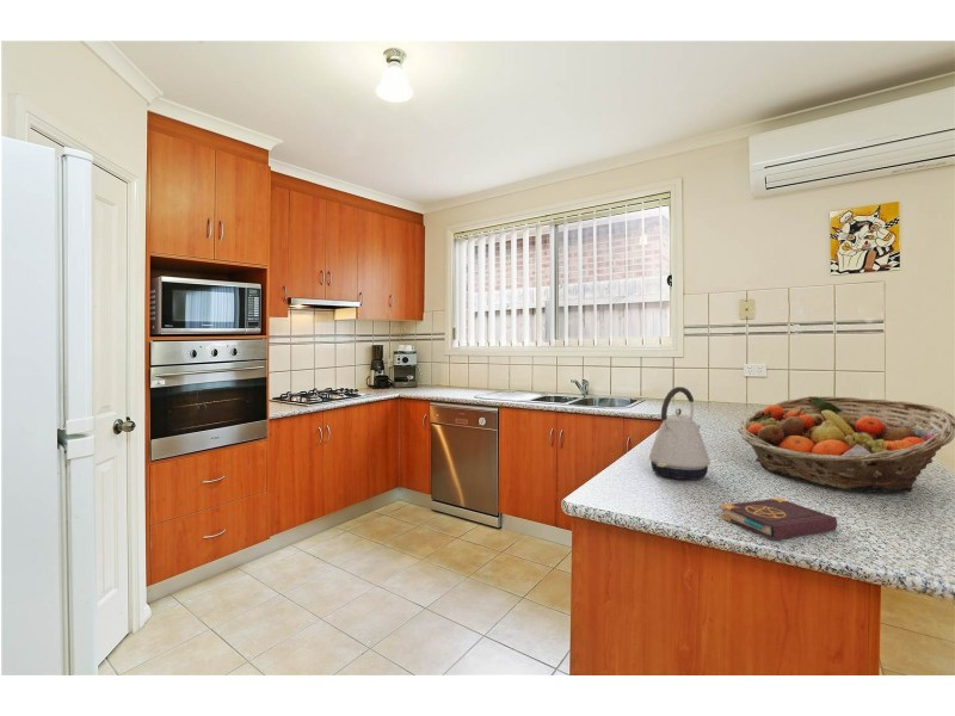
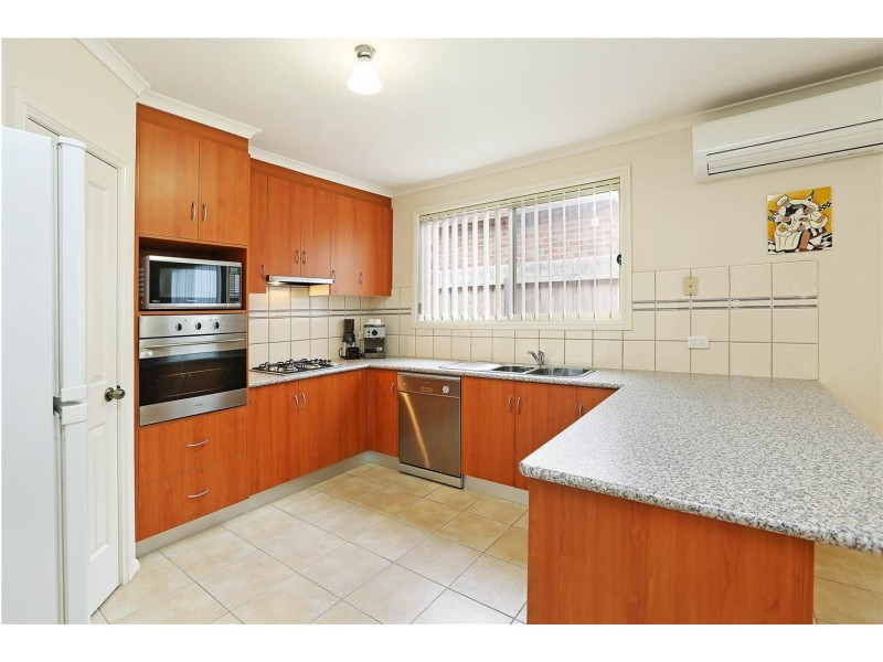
- fruit basket (833, 437)
- book (776, 517)
- kettle (679, 430)
